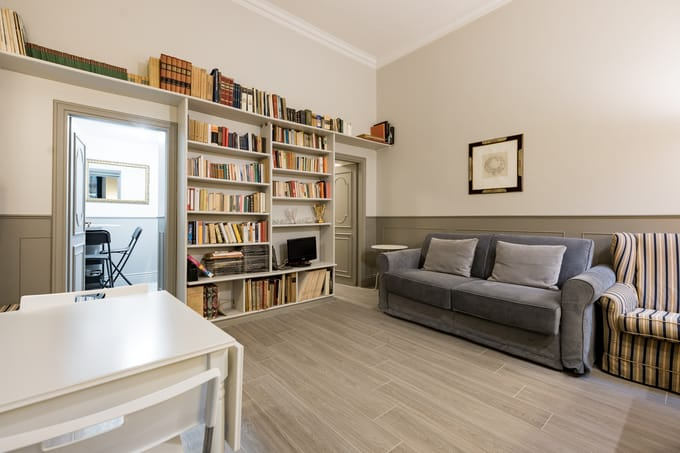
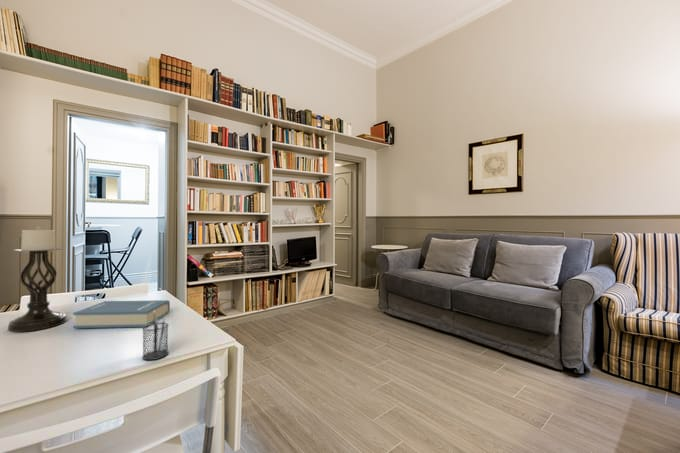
+ pencil holder (155, 333)
+ candle holder (39, 274)
+ hardback book (125, 312)
